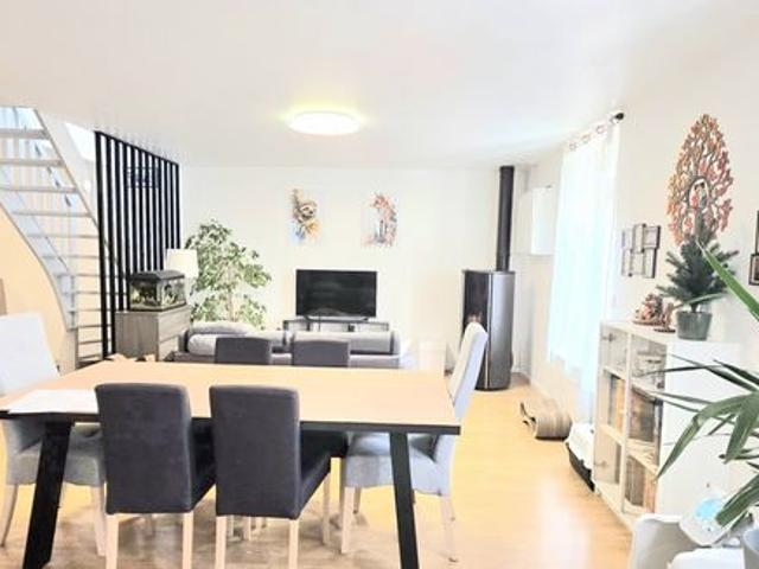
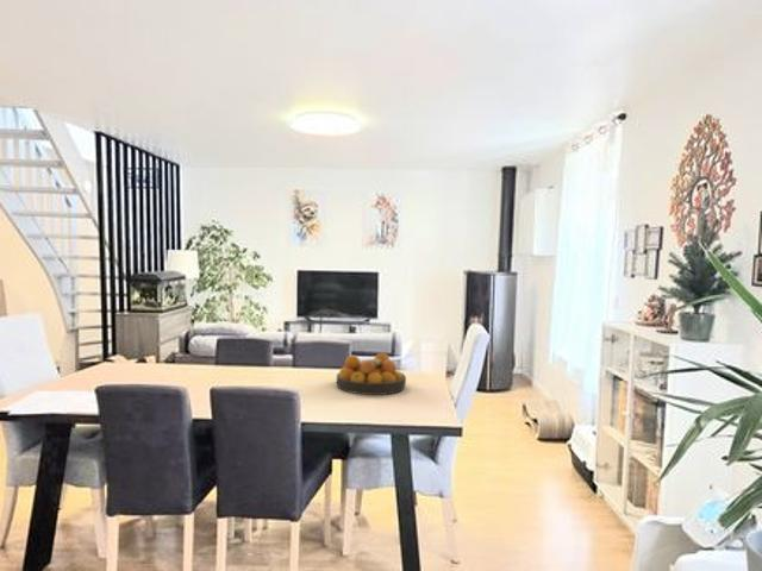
+ fruit bowl (370, 370)
